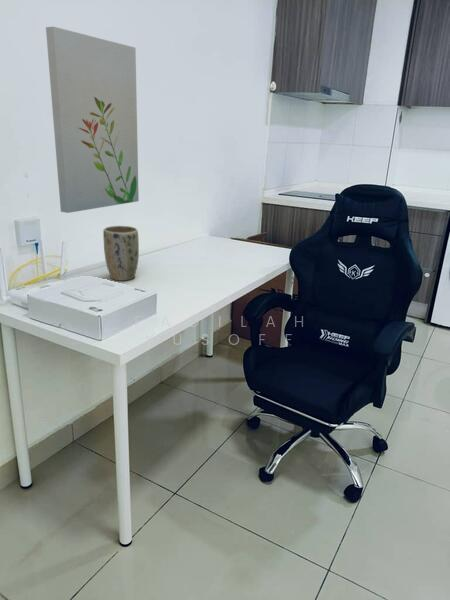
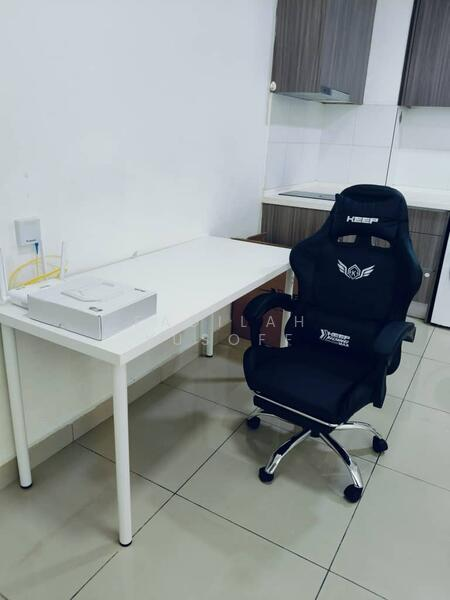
- wall art (99, 127)
- plant pot (121, 253)
